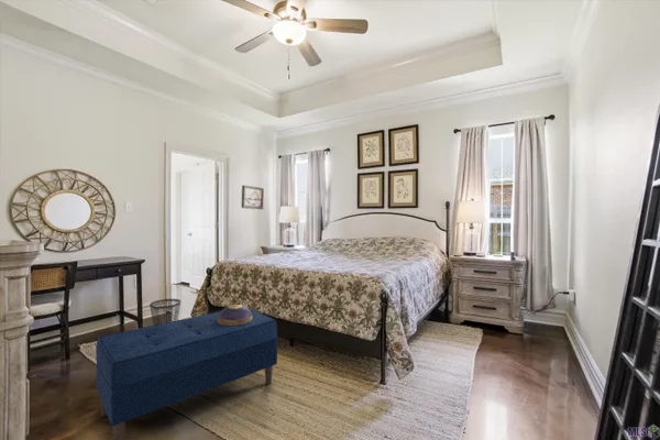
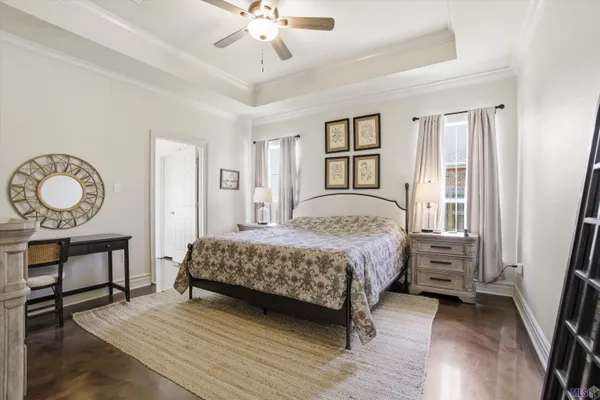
- bench (194, 362)
- wastebasket (165, 316)
- decorative bowl (234, 311)
